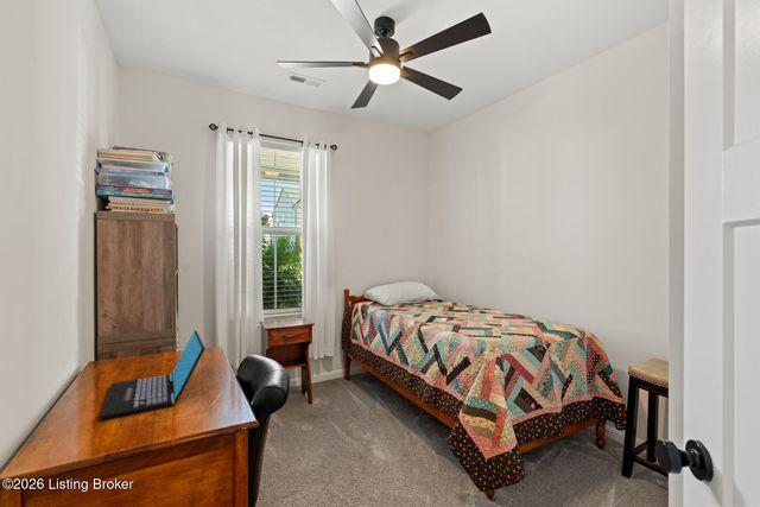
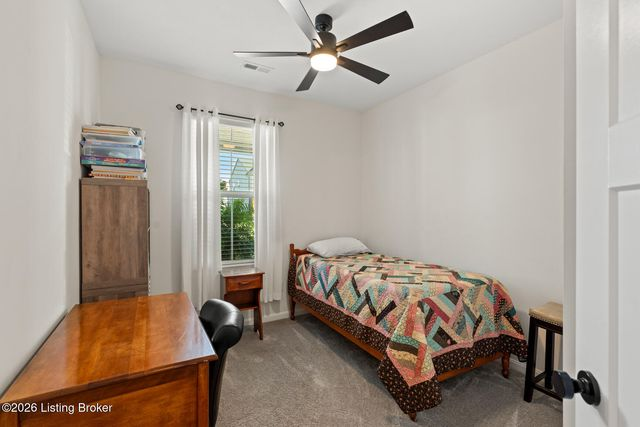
- laptop (159, 375)
